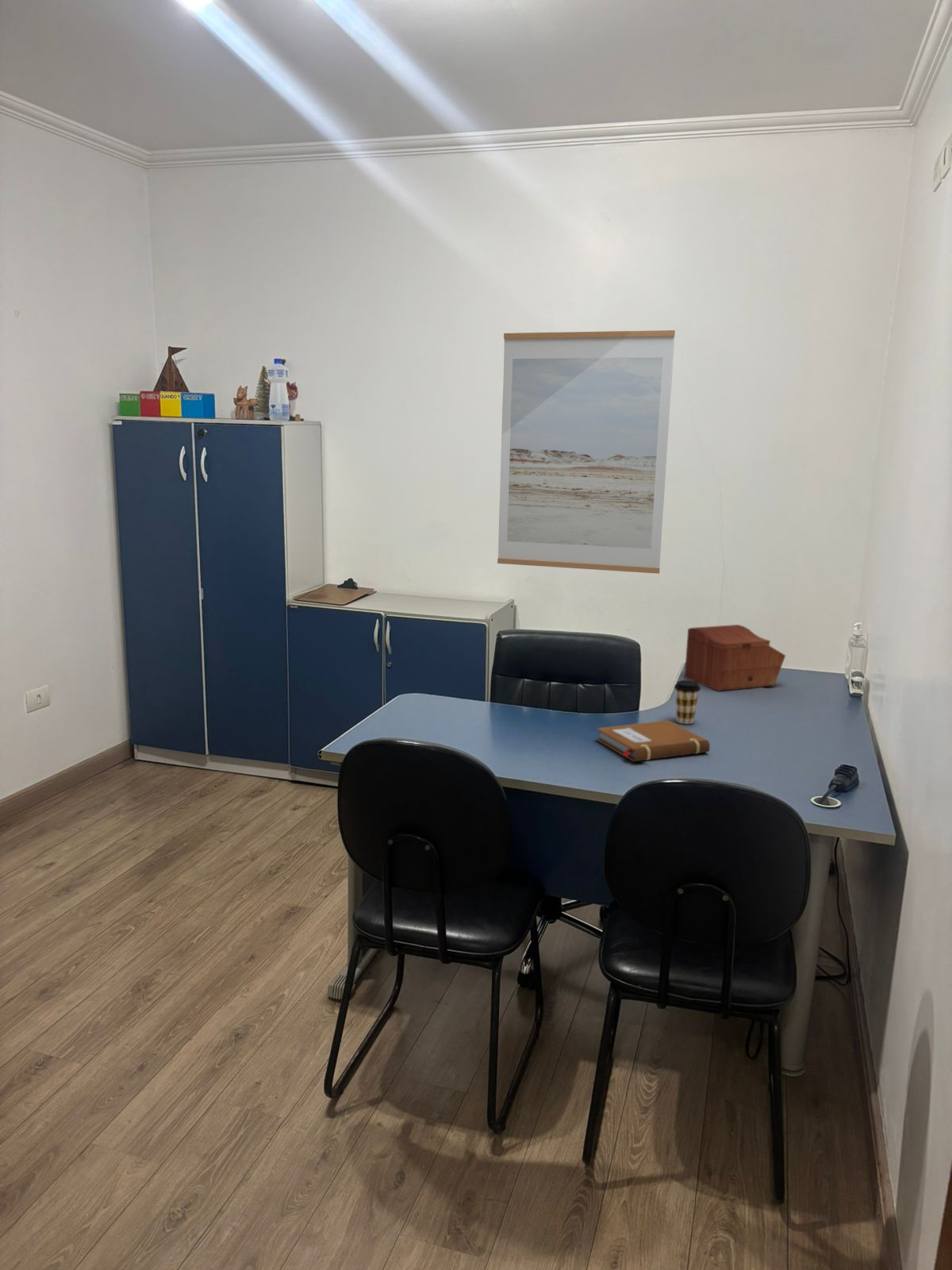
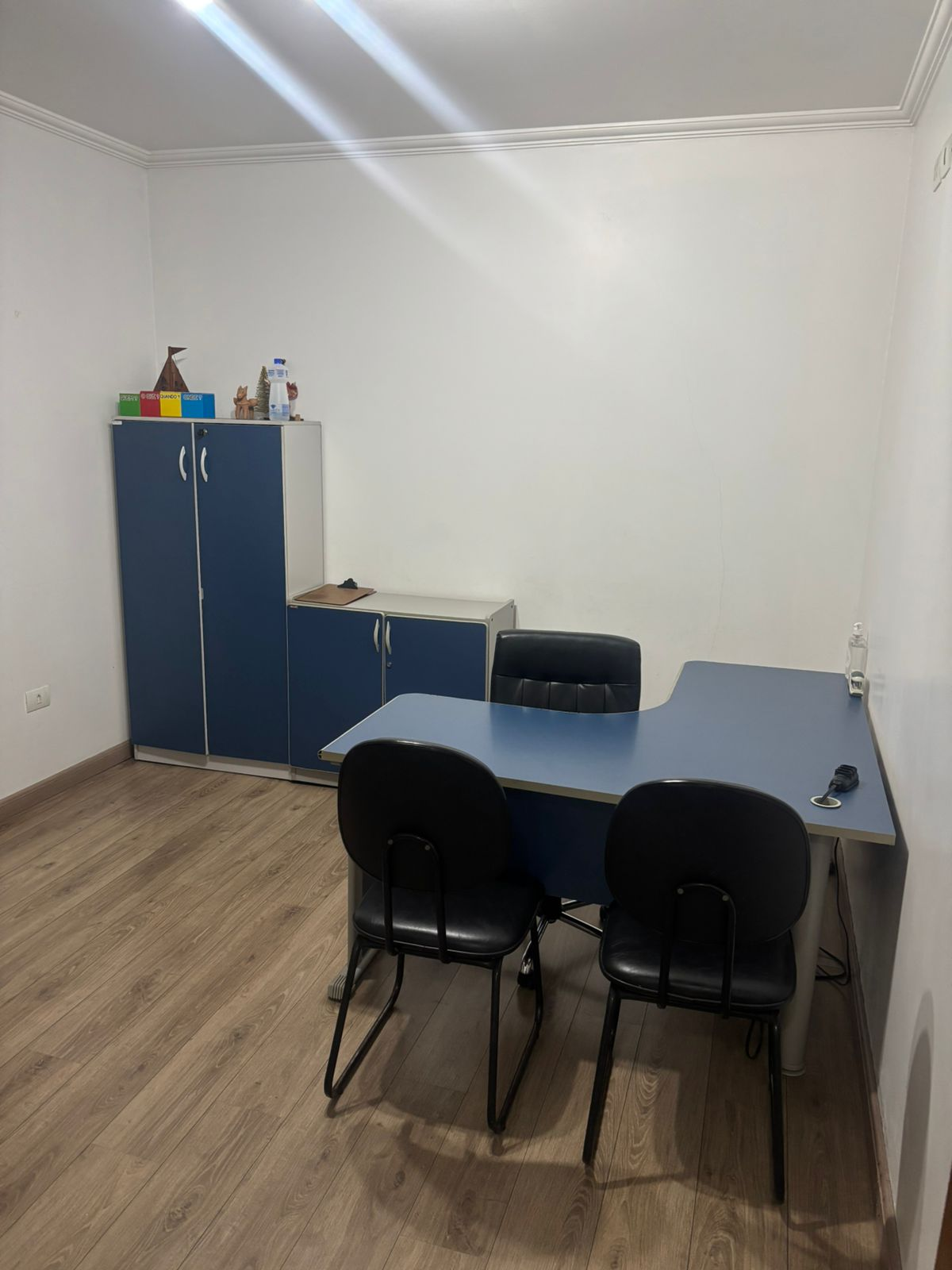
- wall art (582, 452)
- notebook (650, 741)
- coffee cup (686, 702)
- sewing box (736, 656)
